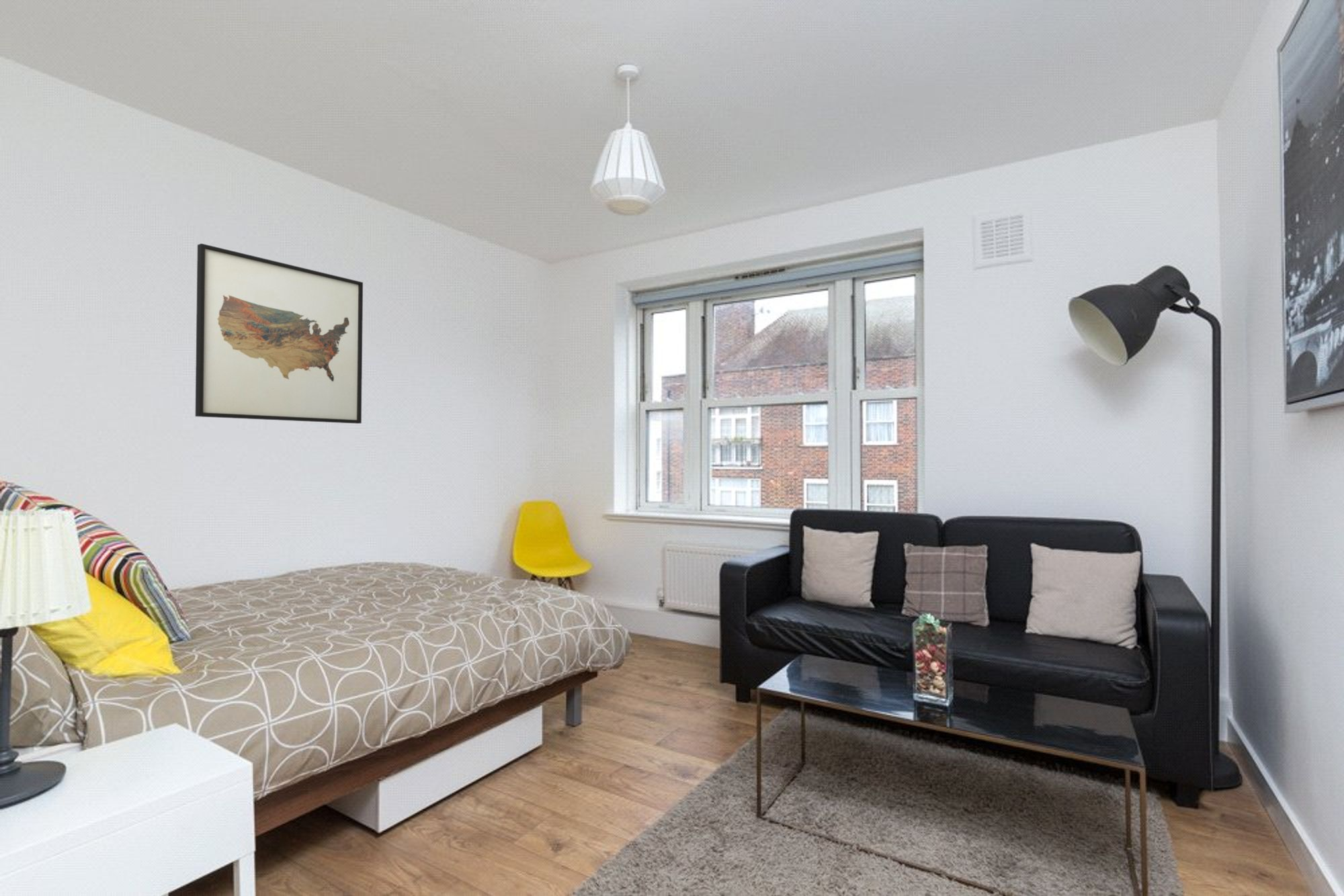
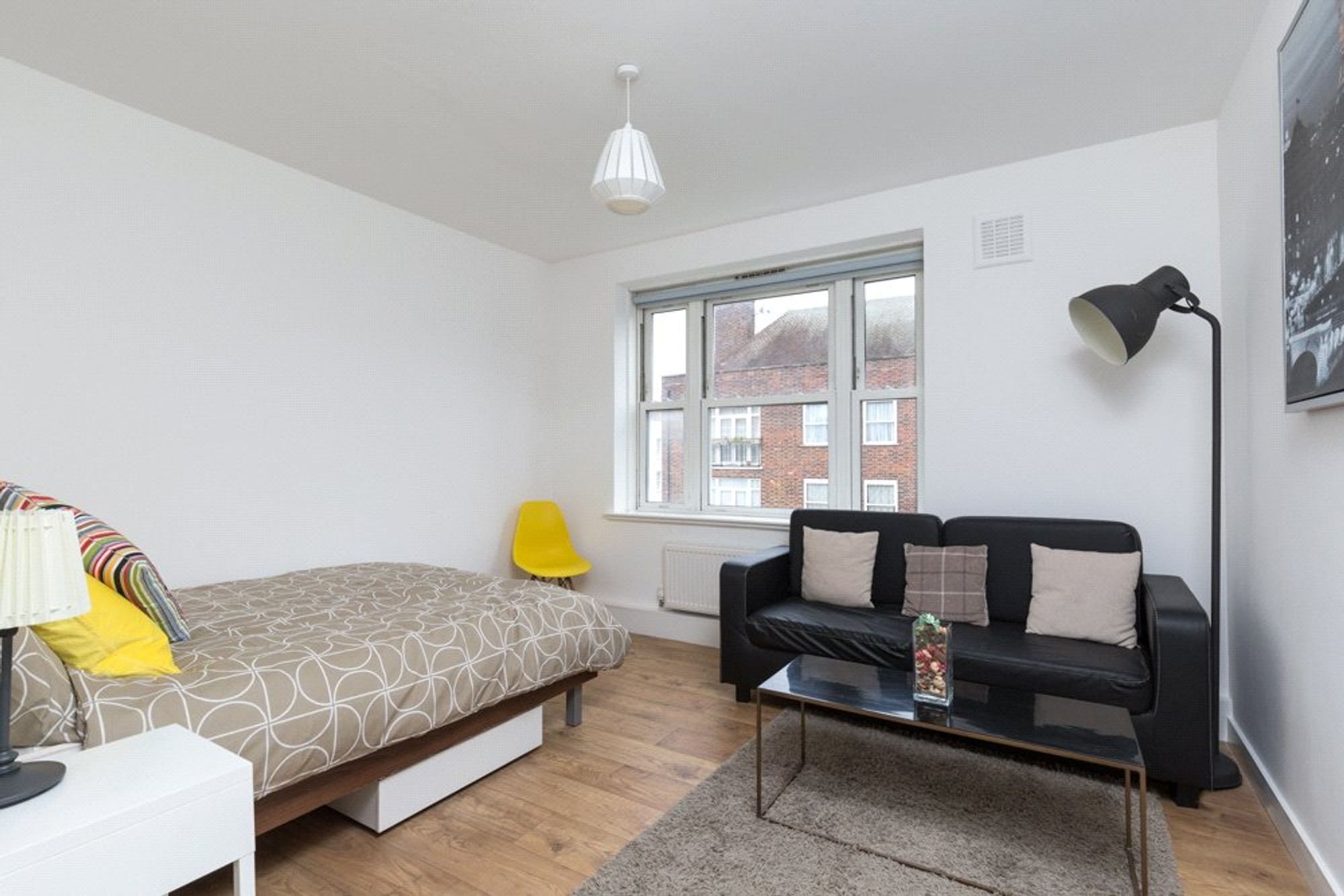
- wall art (287, 343)
